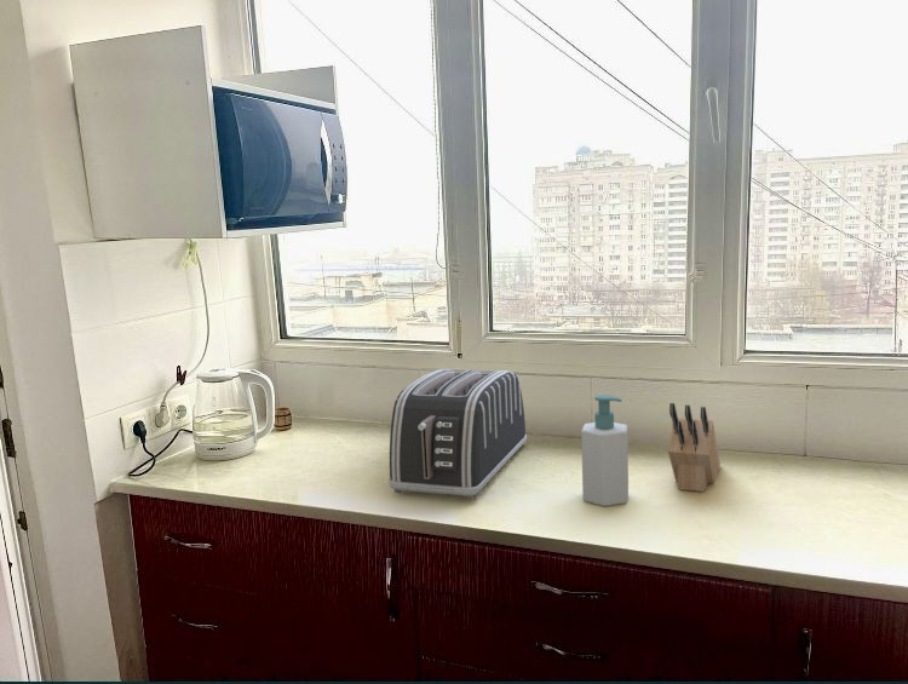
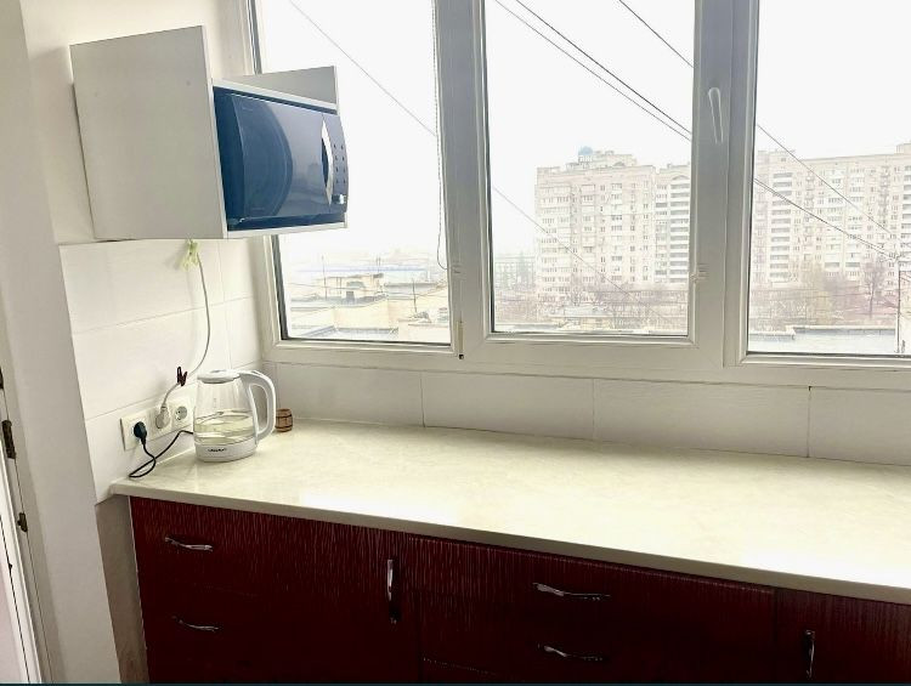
- soap bottle (604, 447)
- knife block (694, 437)
- toaster (459, 423)
